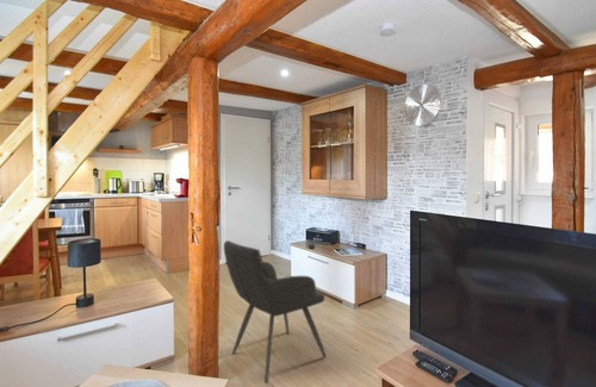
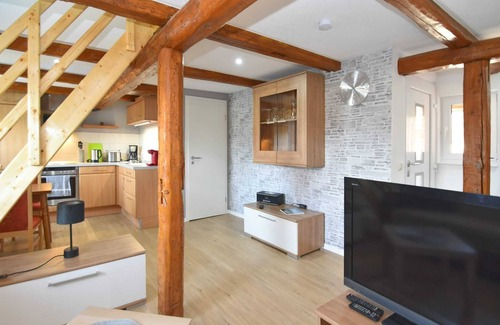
- armchair (272, 299)
